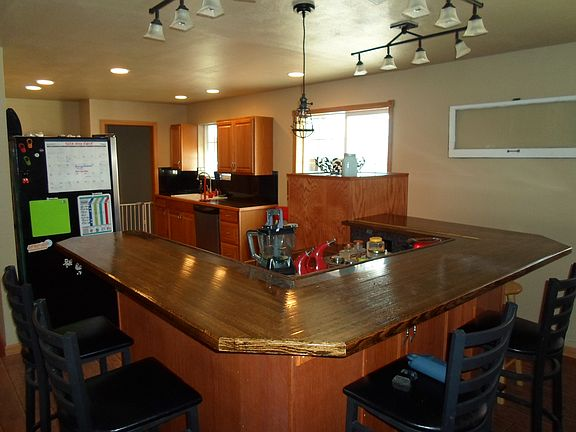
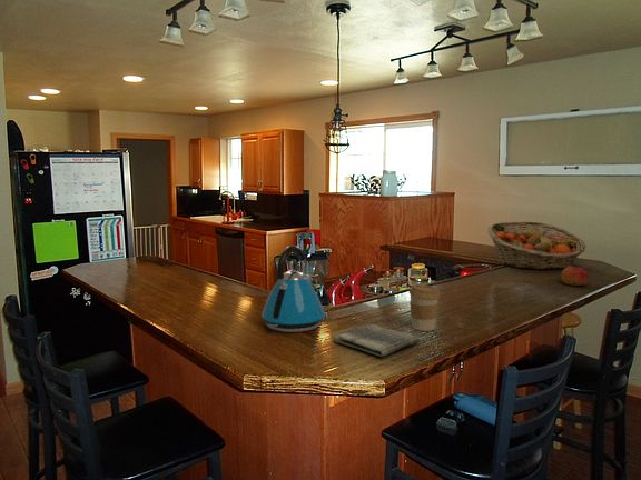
+ fruit basket (534, 243)
+ coffee cup (424, 307)
+ kettle (292, 284)
+ dish towel (375, 337)
+ apple (575, 276)
